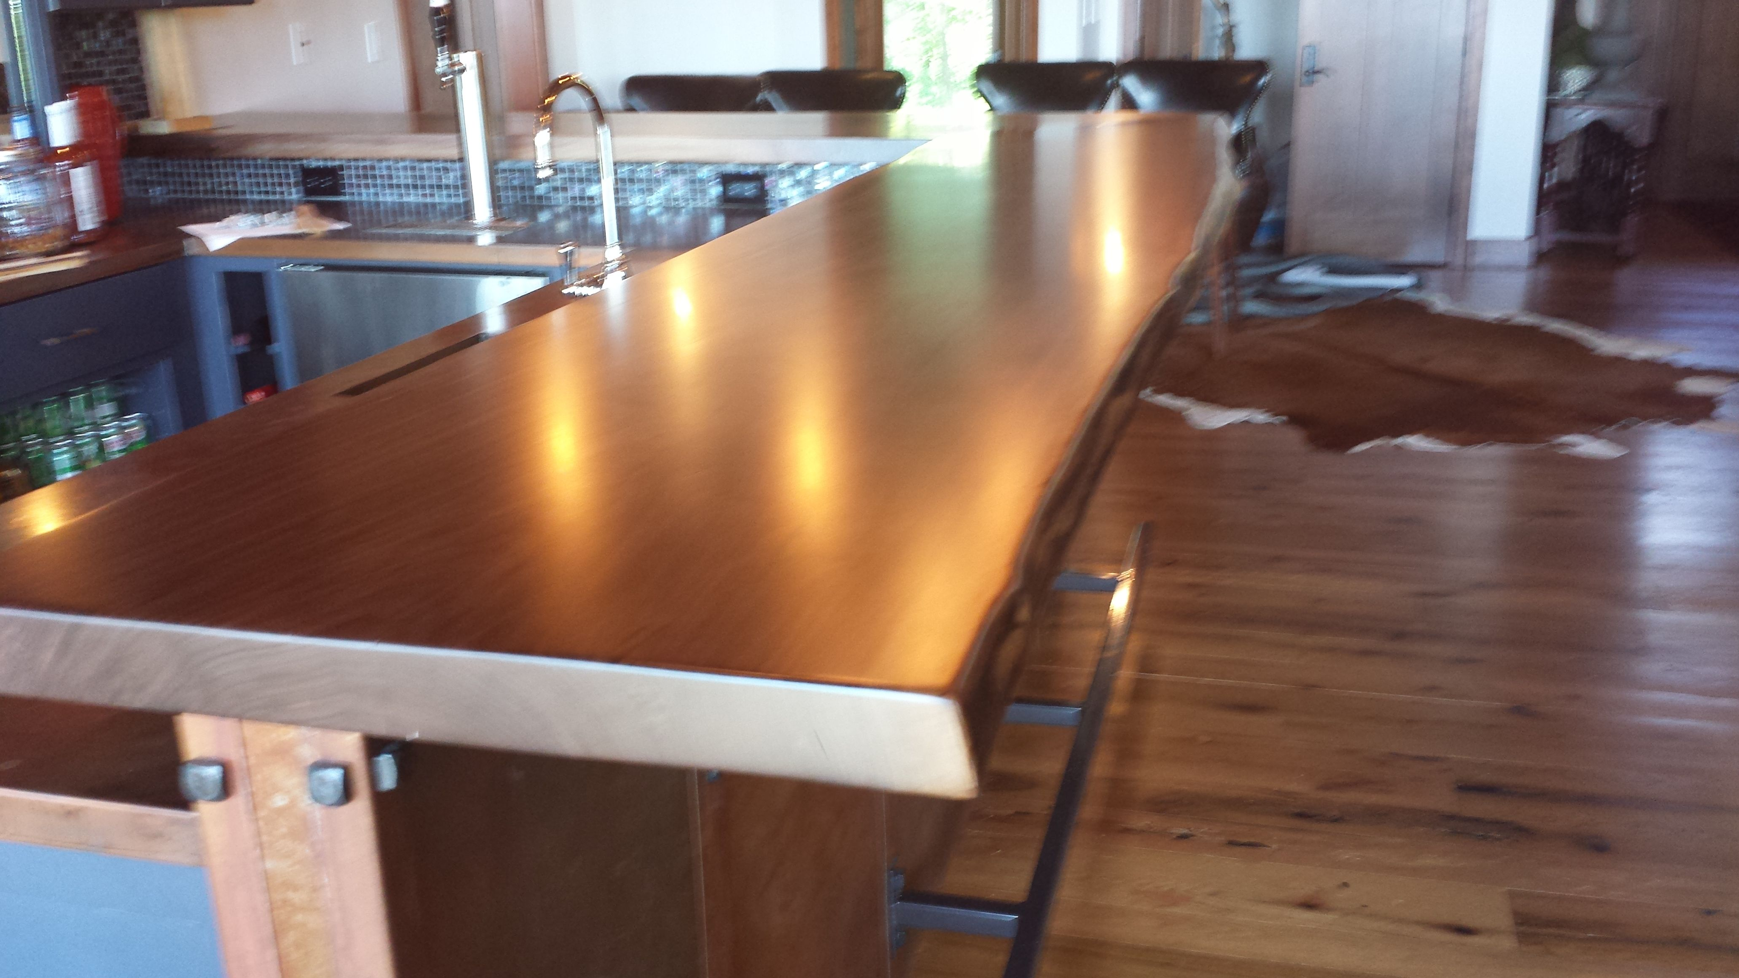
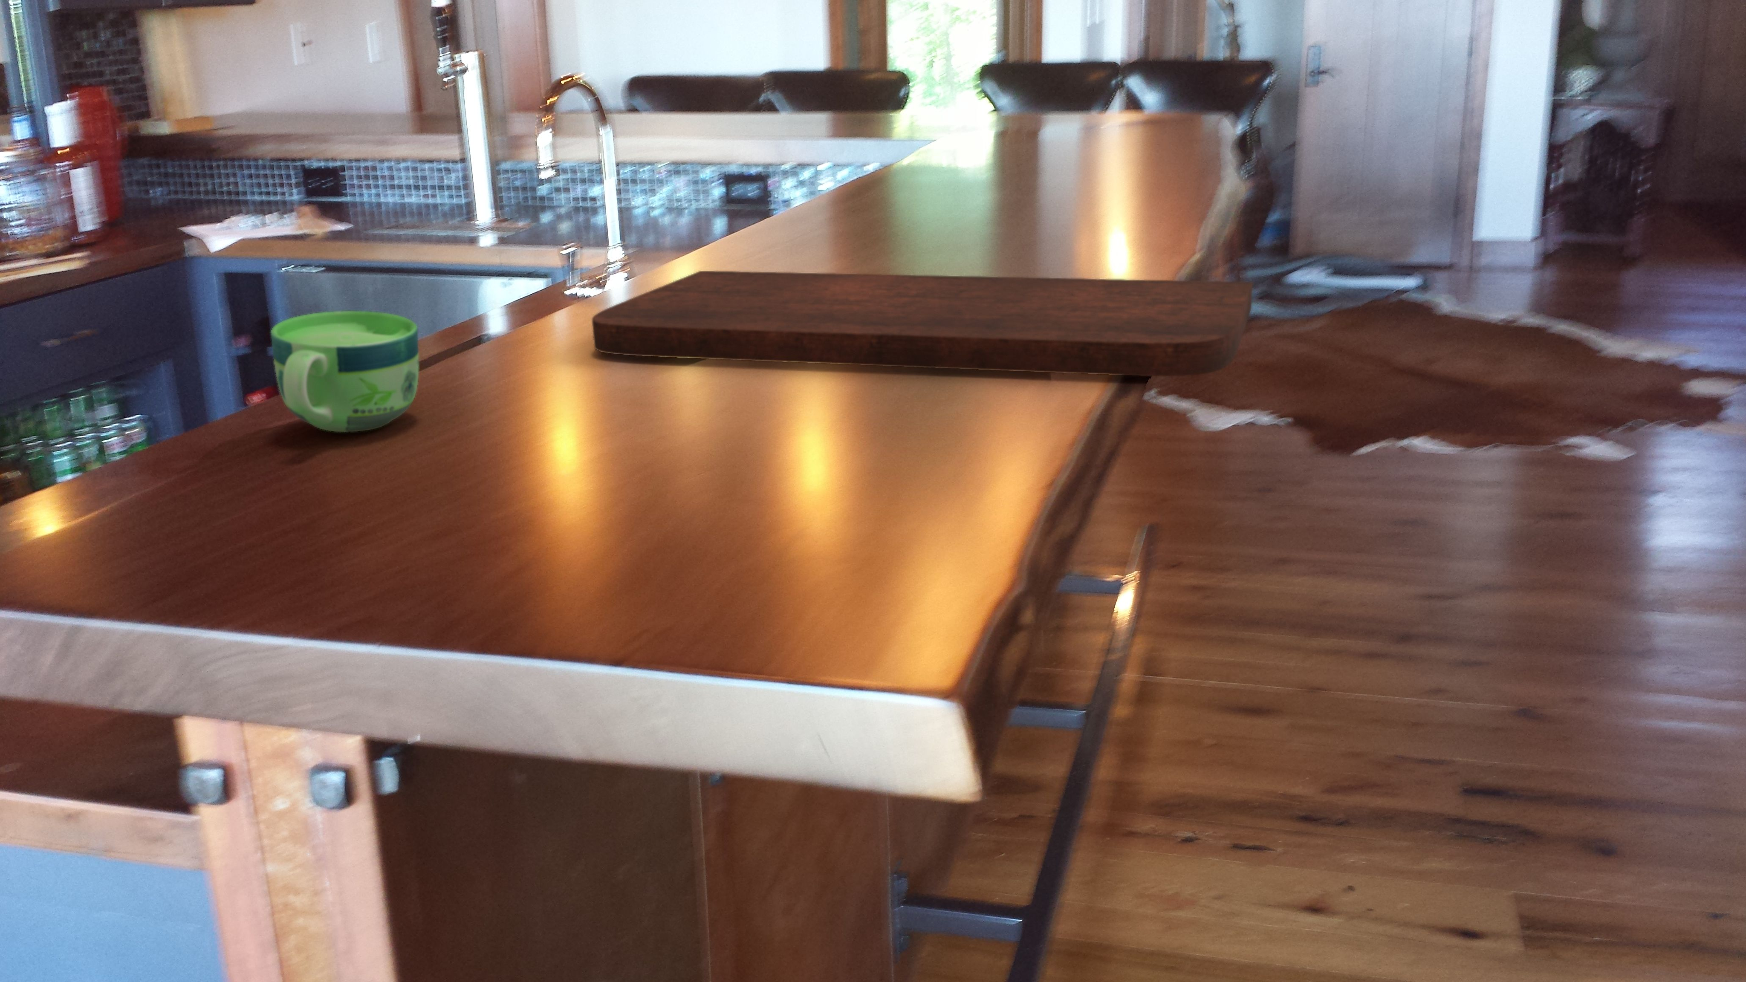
+ cutting board (922, 317)
+ cup (345, 378)
